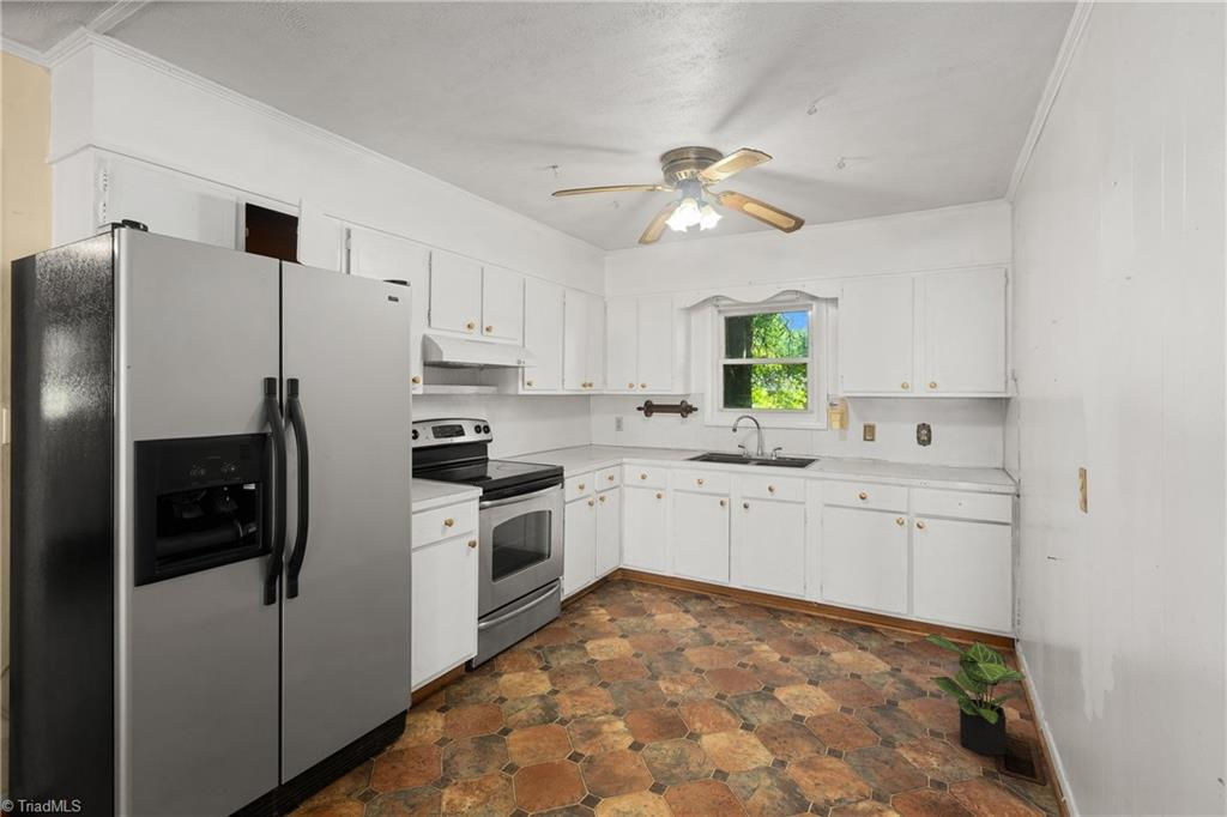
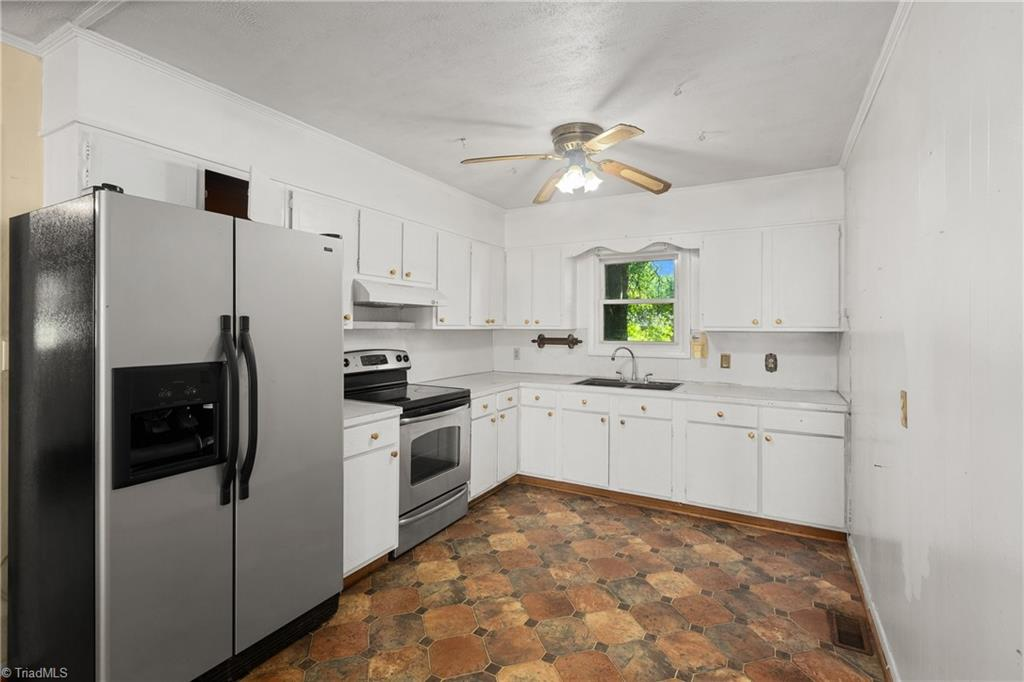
- potted plant (974, 689)
